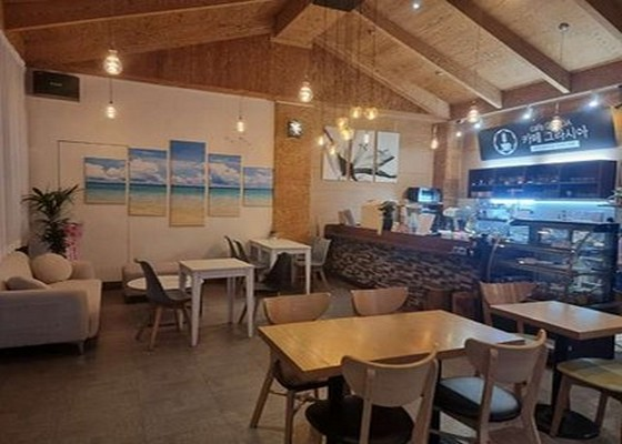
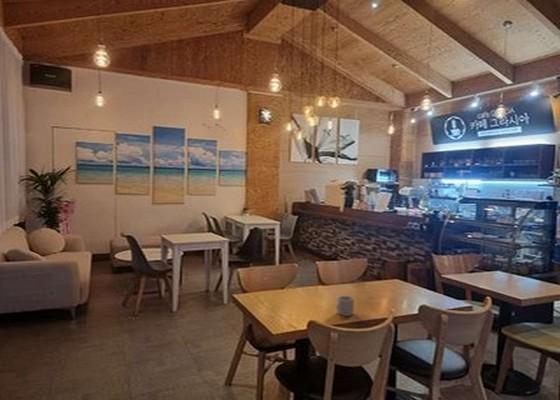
+ mug (343, 306)
